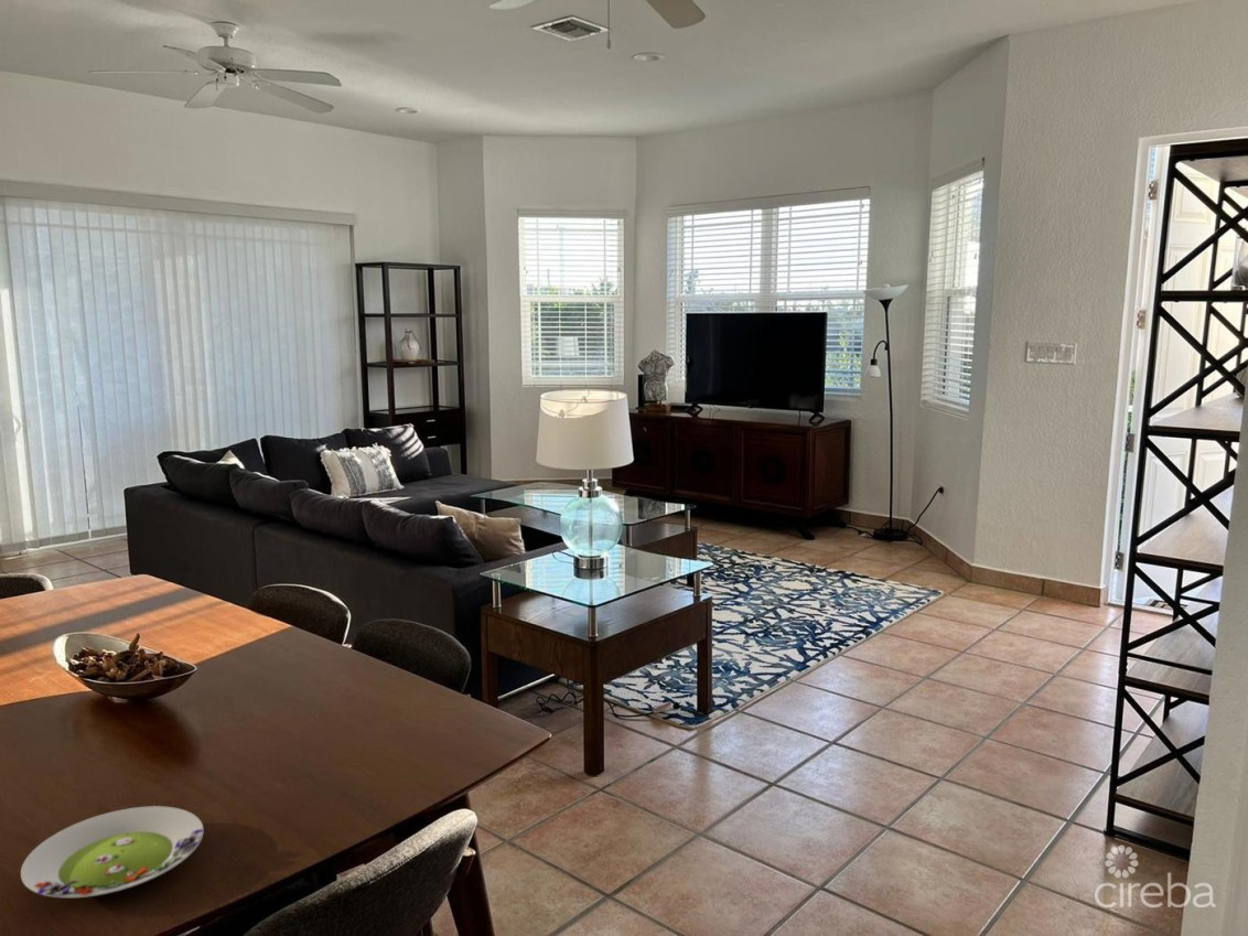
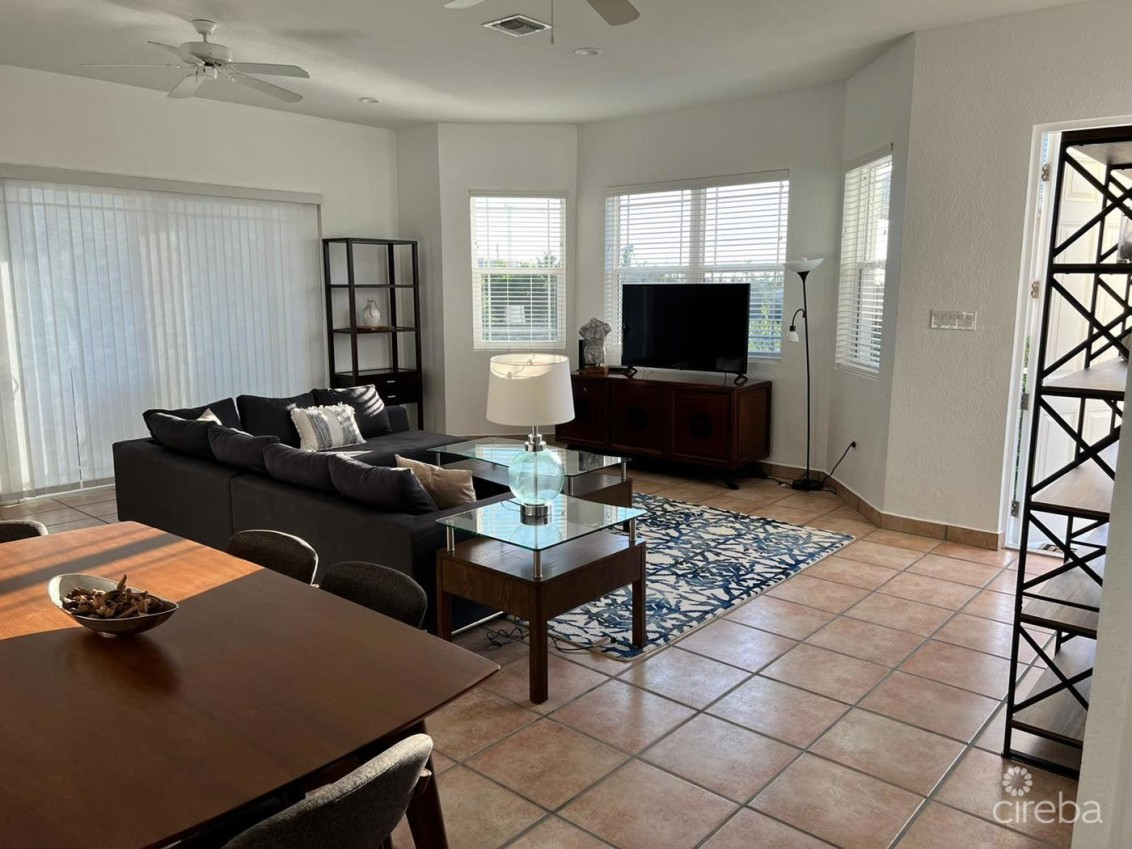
- salad plate (116, 852)
